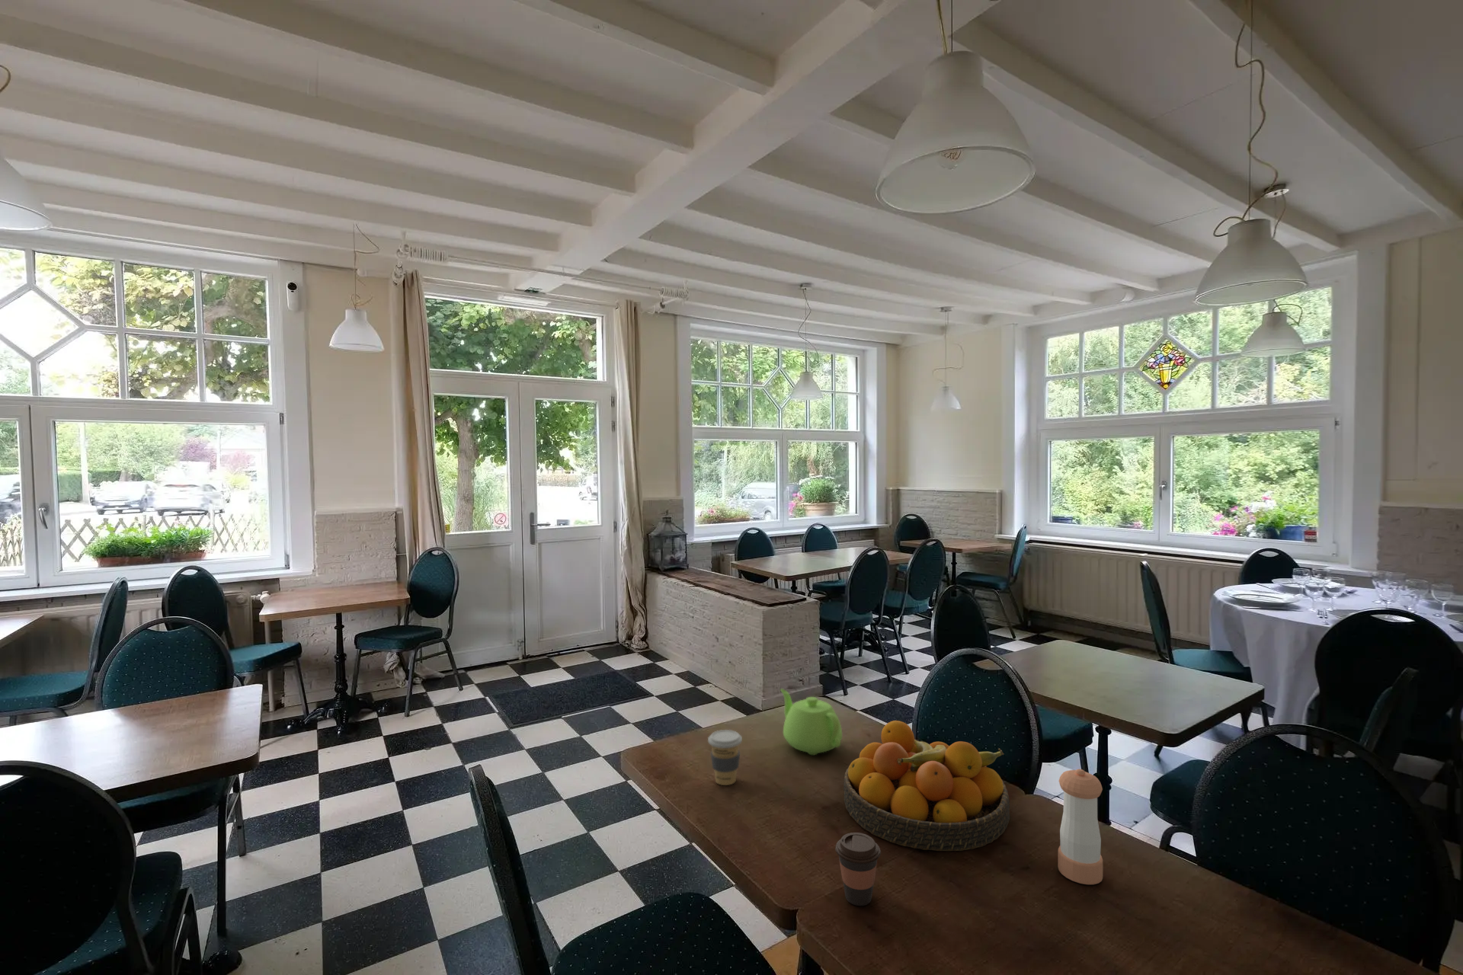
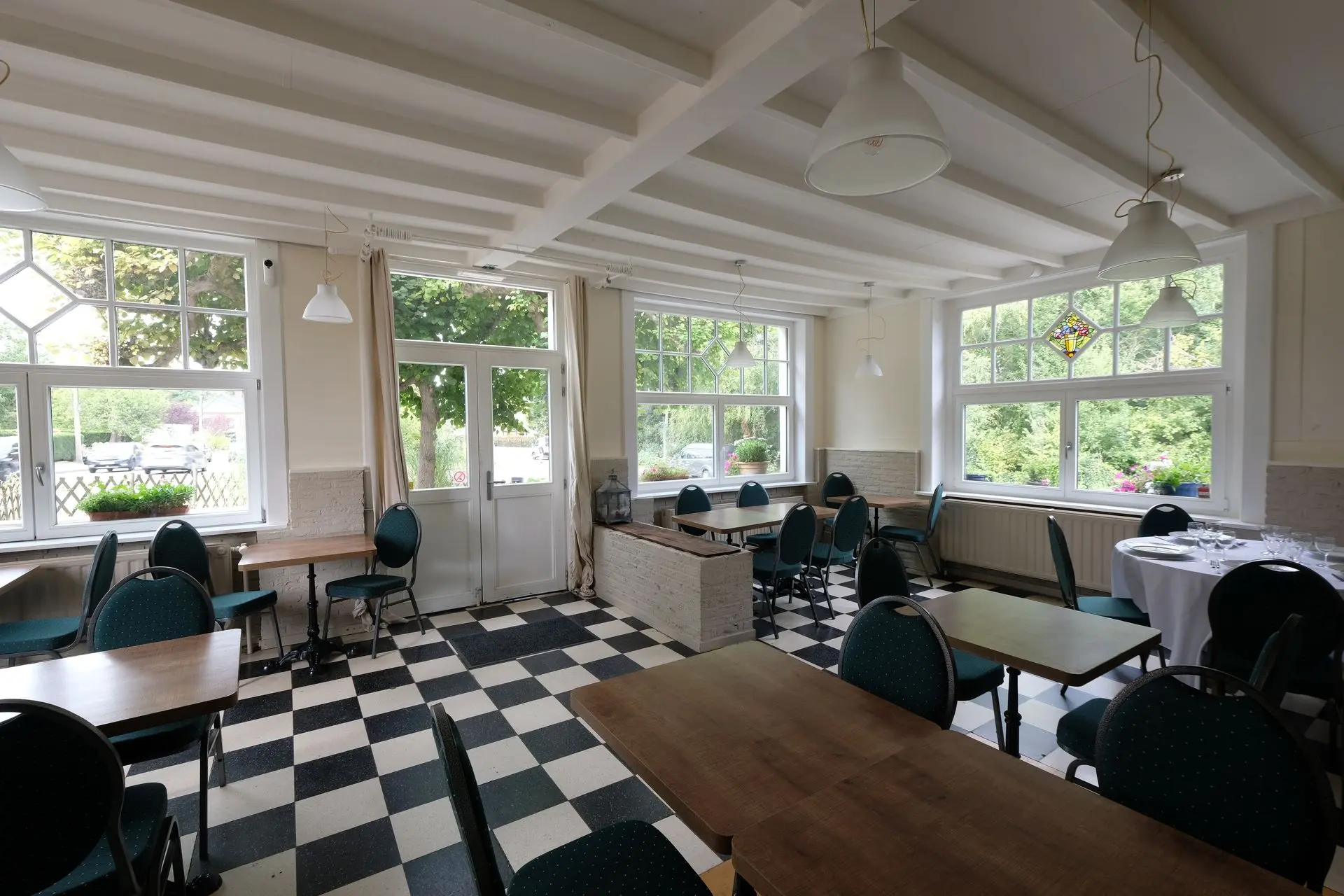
- coffee cup (858, 869)
- teapot (809, 720)
- pepper shaker (1080, 822)
- fruit bowl (923, 772)
- coffee cup (725, 757)
